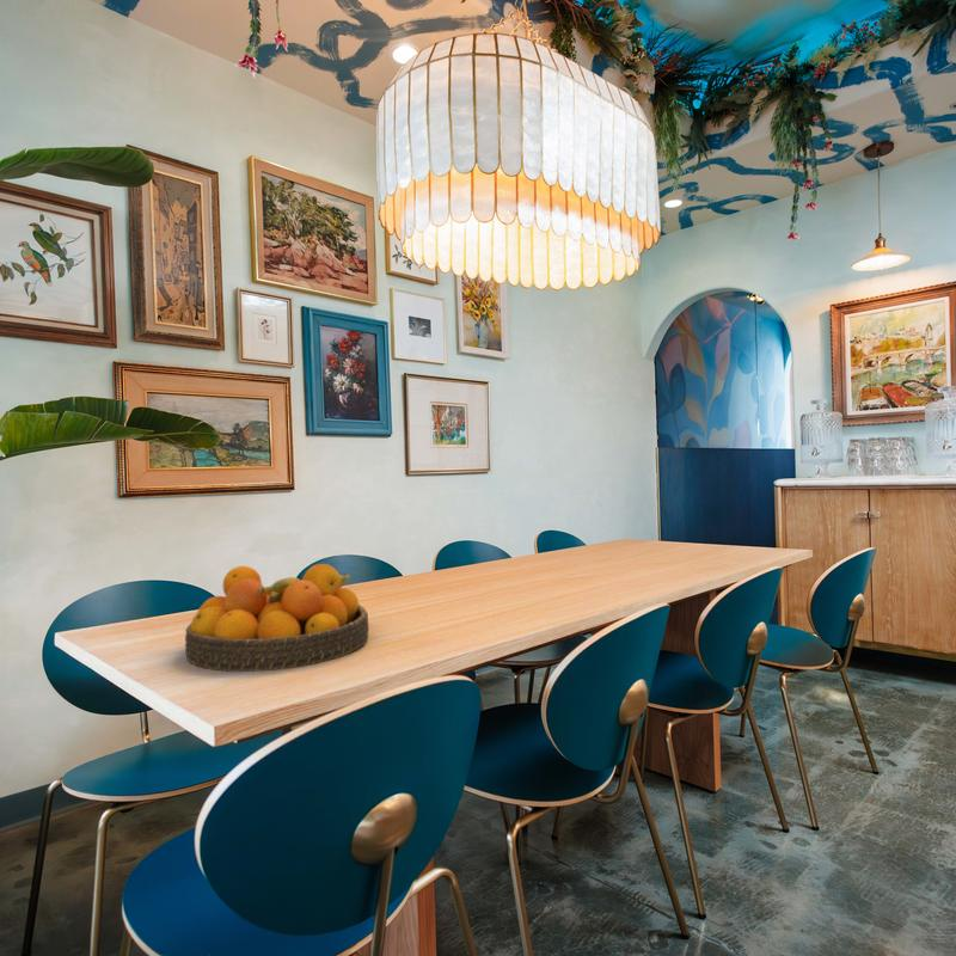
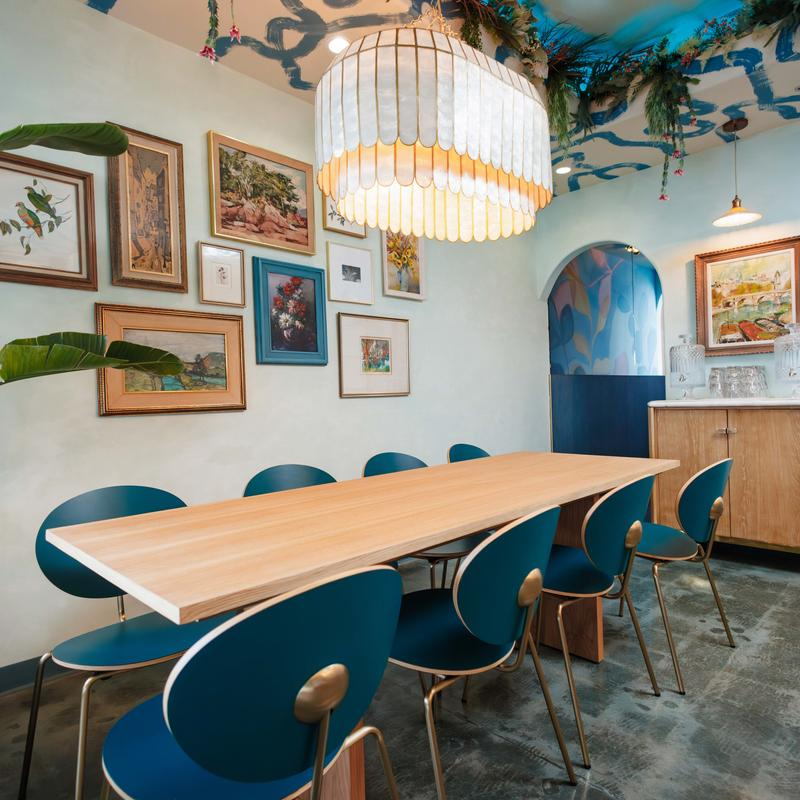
- fruit bowl (280, 606)
